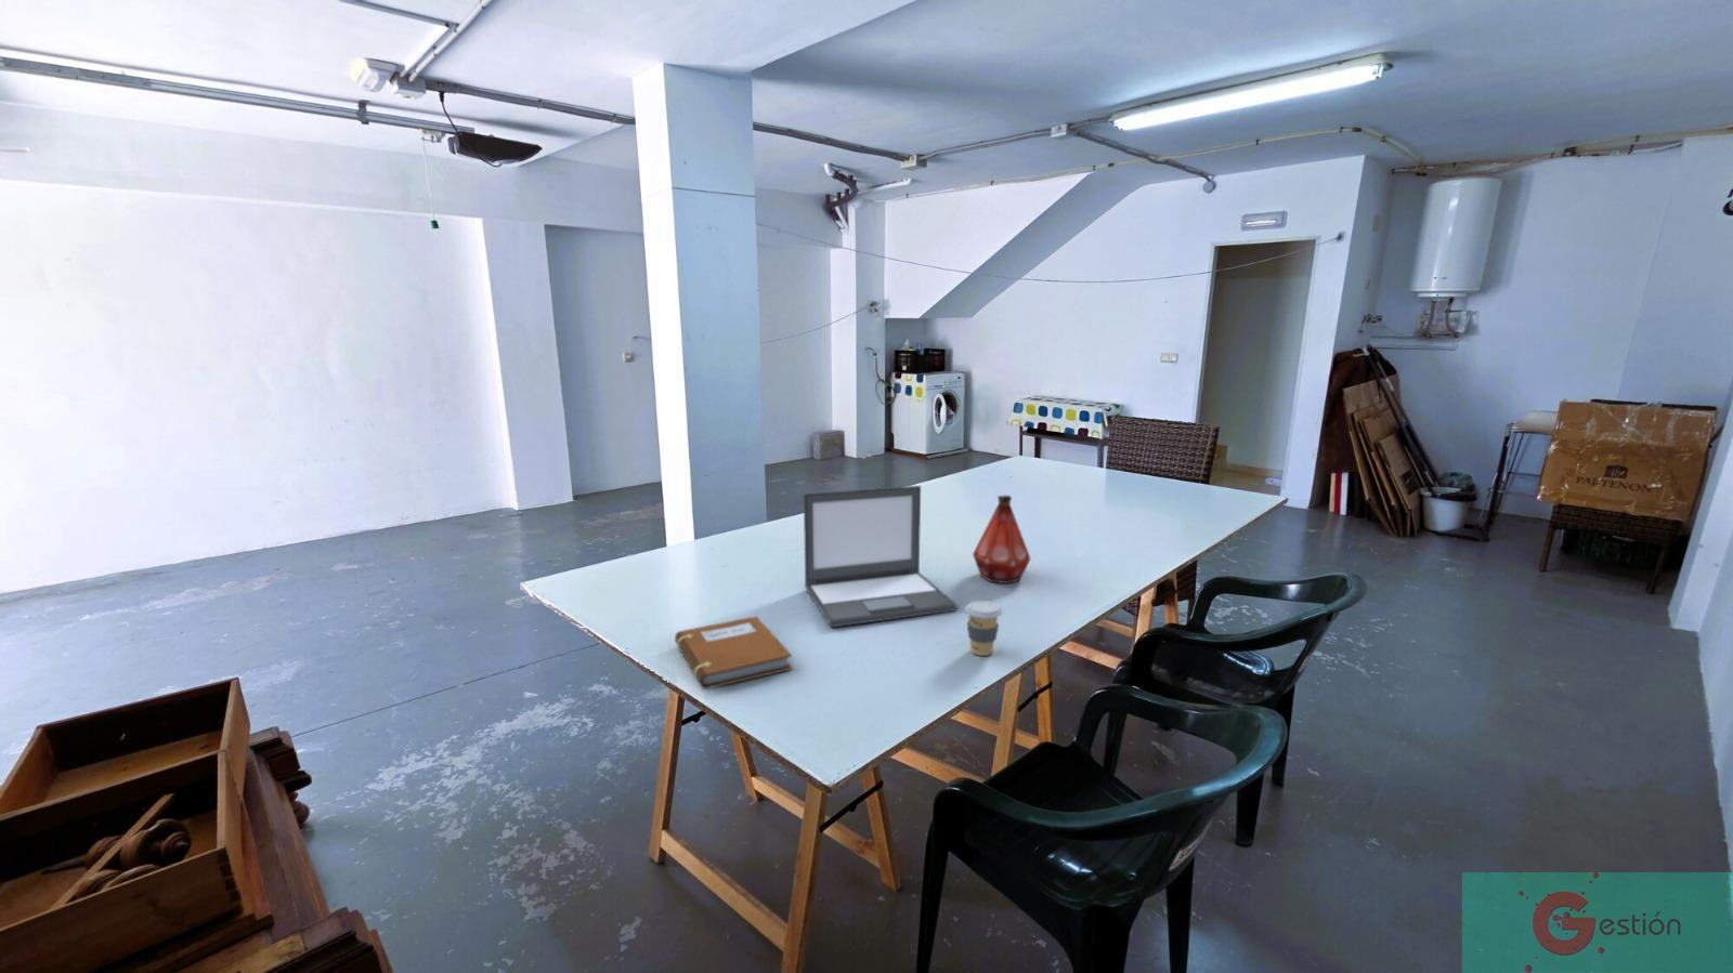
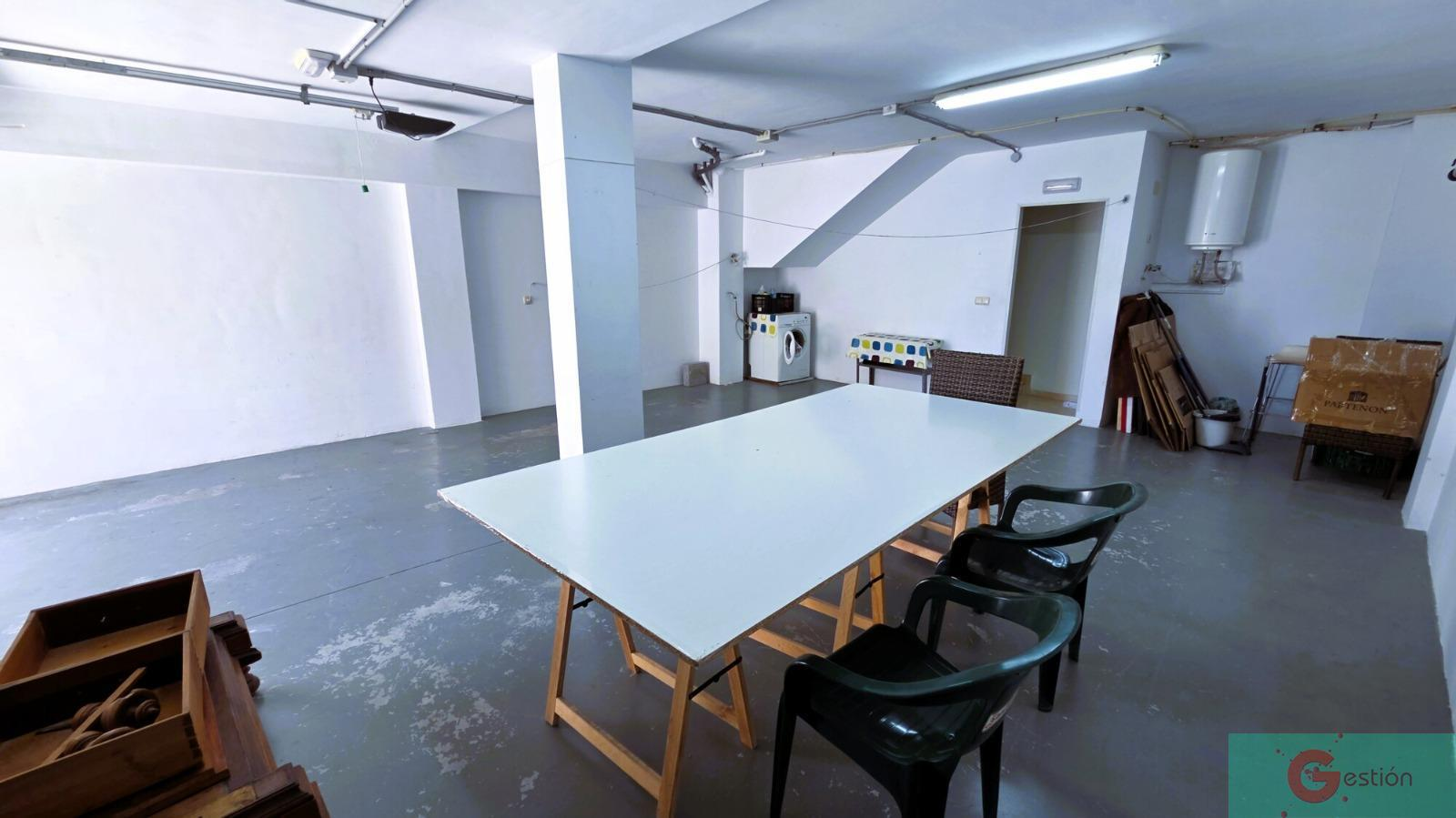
- notebook (730, 648)
- coffee cup (982, 628)
- laptop (877, 550)
- bottle (1003, 536)
